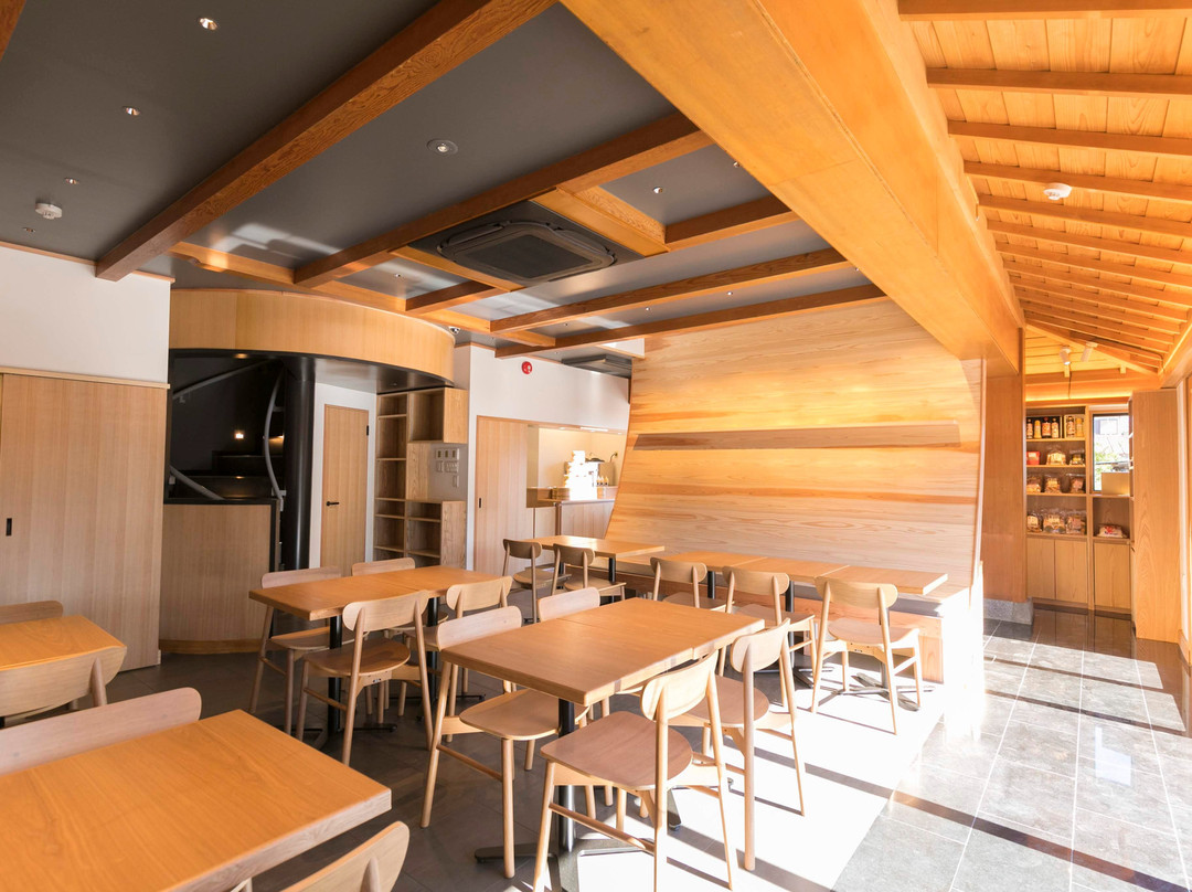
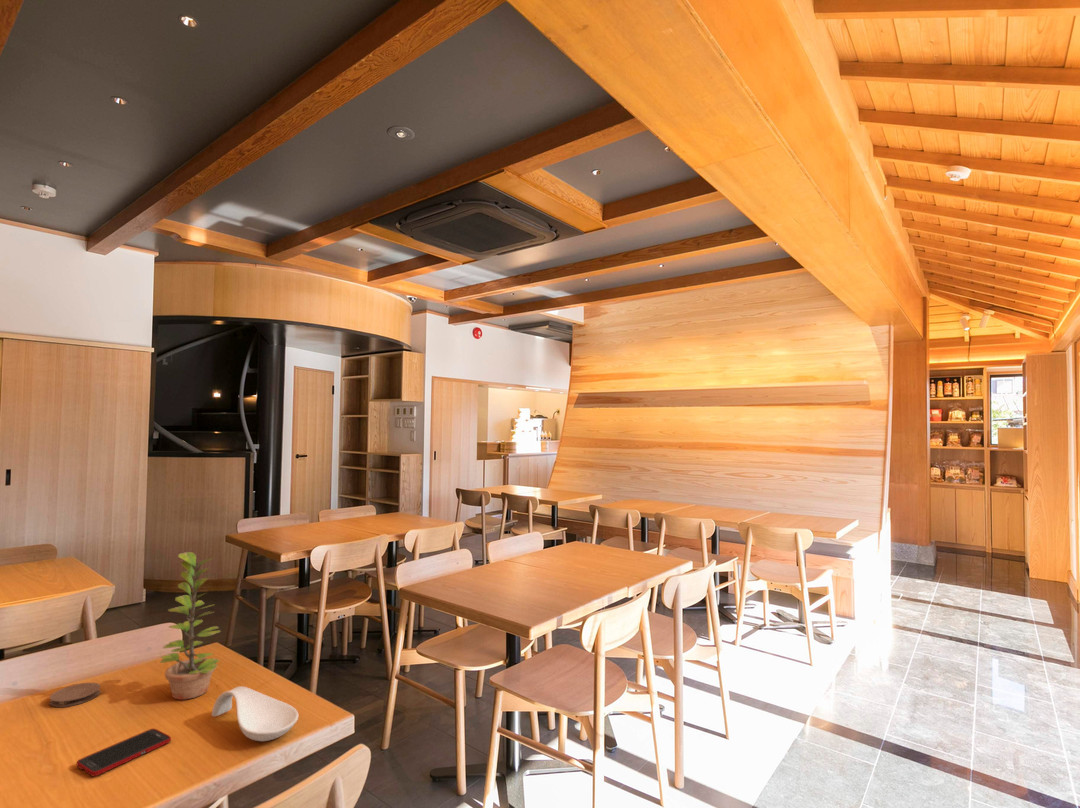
+ coaster (75, 694)
+ spoon rest (252, 711)
+ plant (190, 622)
+ cell phone (125, 751)
